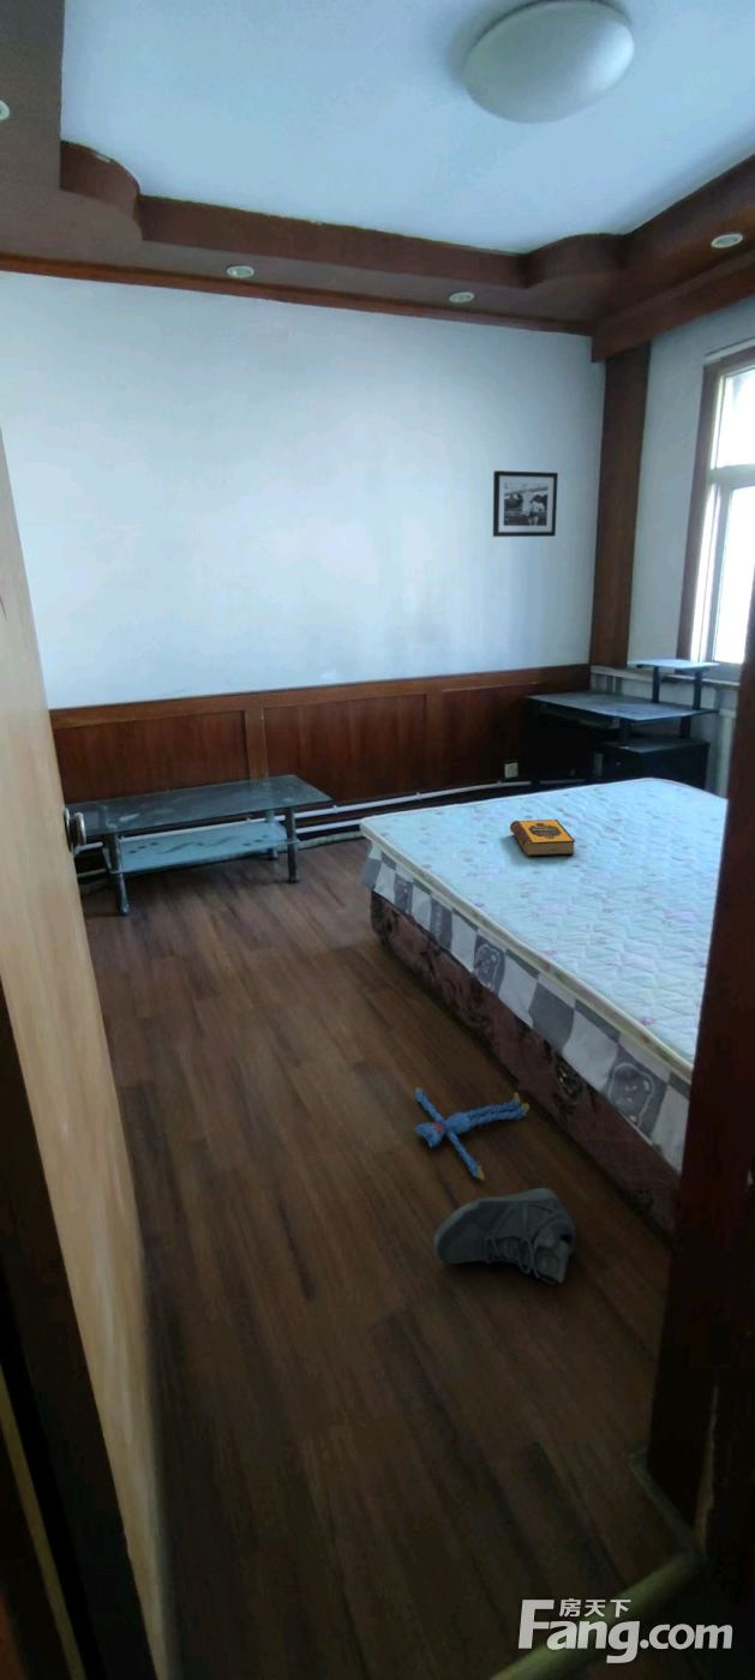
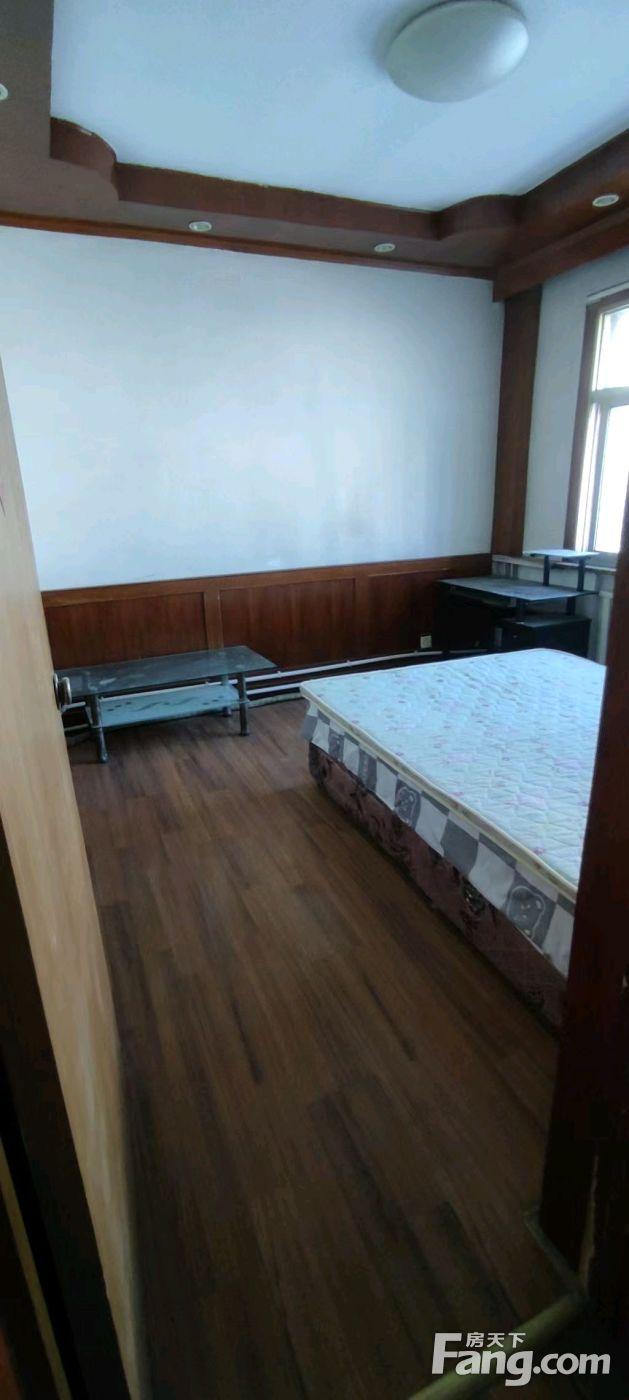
- sneaker (511, 1242)
- picture frame (525, 504)
- hardback book (540, 836)
- plush toy (473, 1118)
